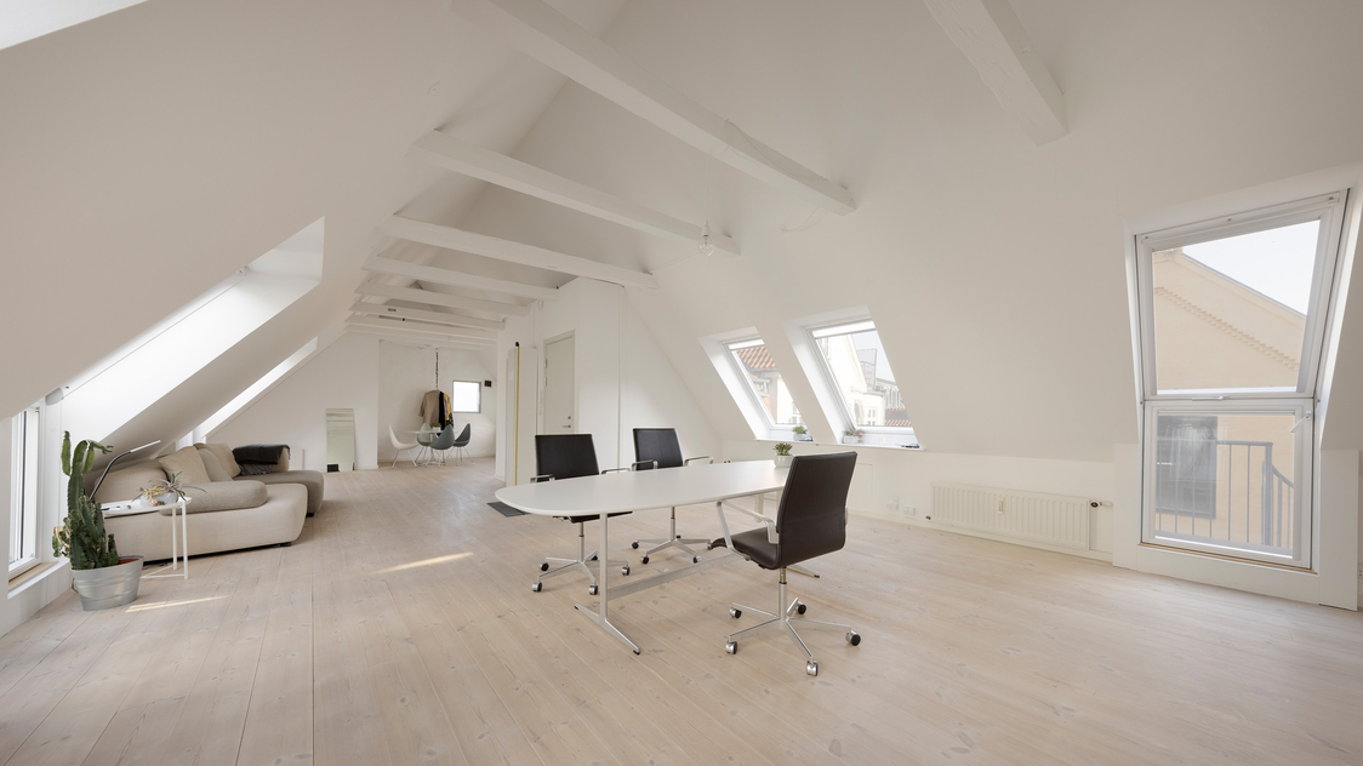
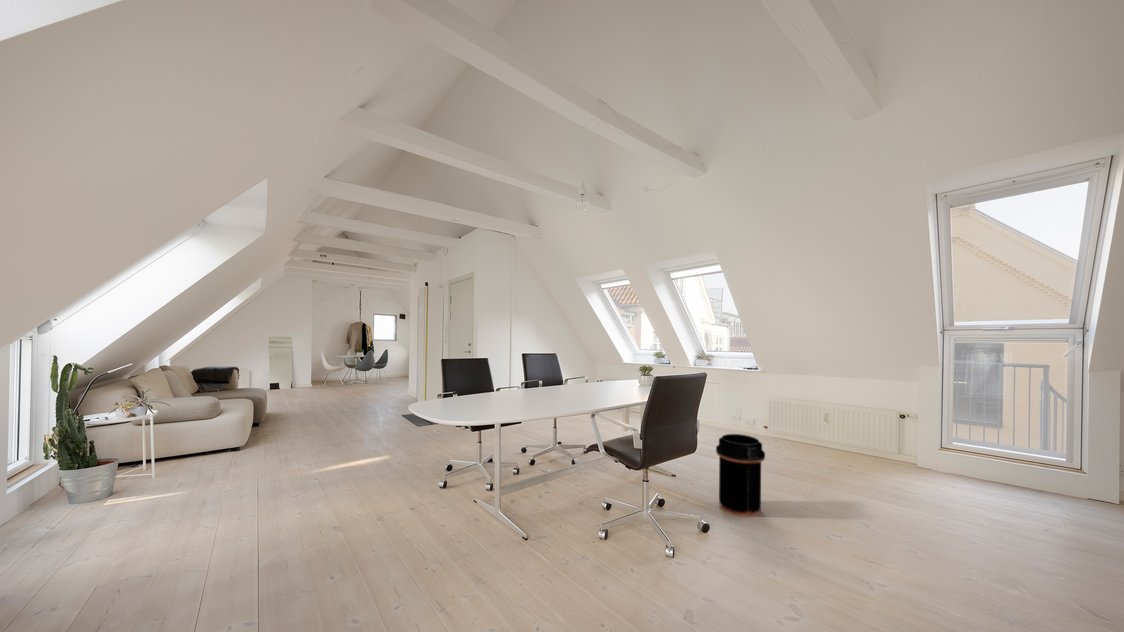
+ trash can (739, 473)
